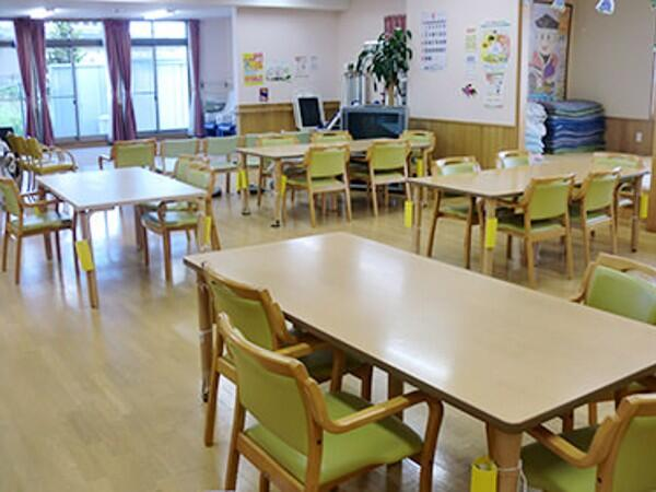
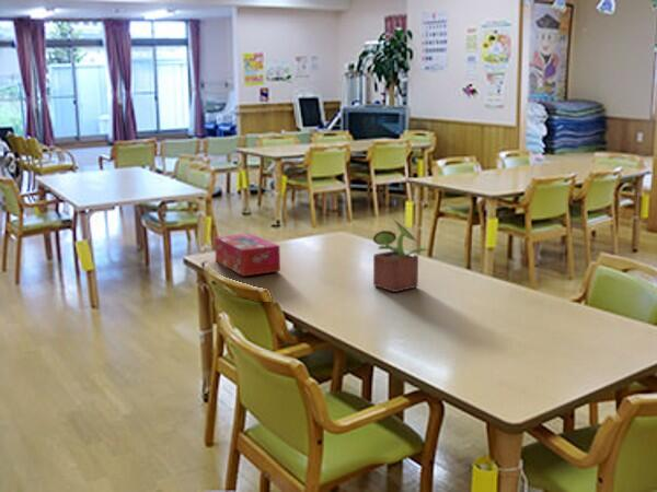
+ tissue box (246, 254)
+ potted flower (396, 253)
